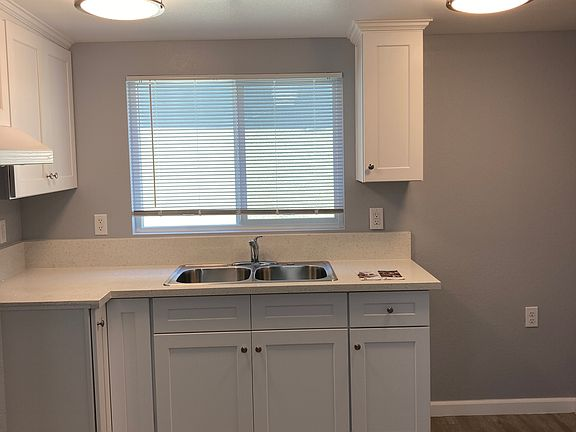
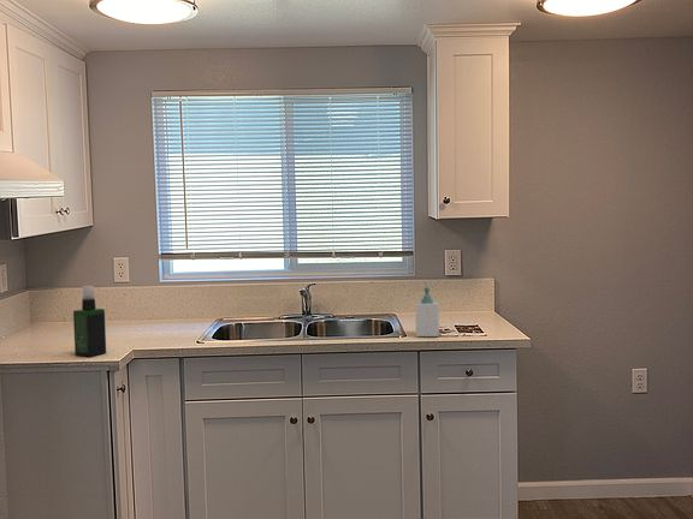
+ spray bottle (89, 320)
+ soap bottle (427, 310)
